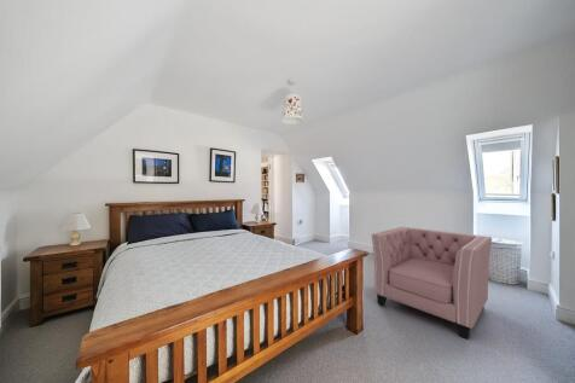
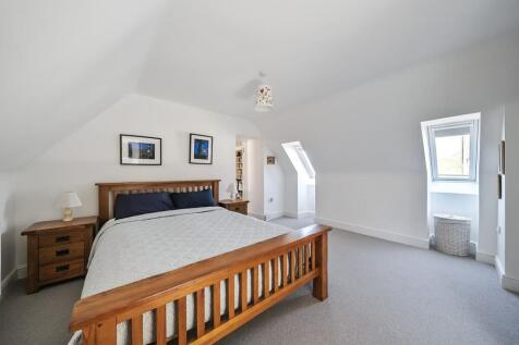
- armchair (429, 271)
